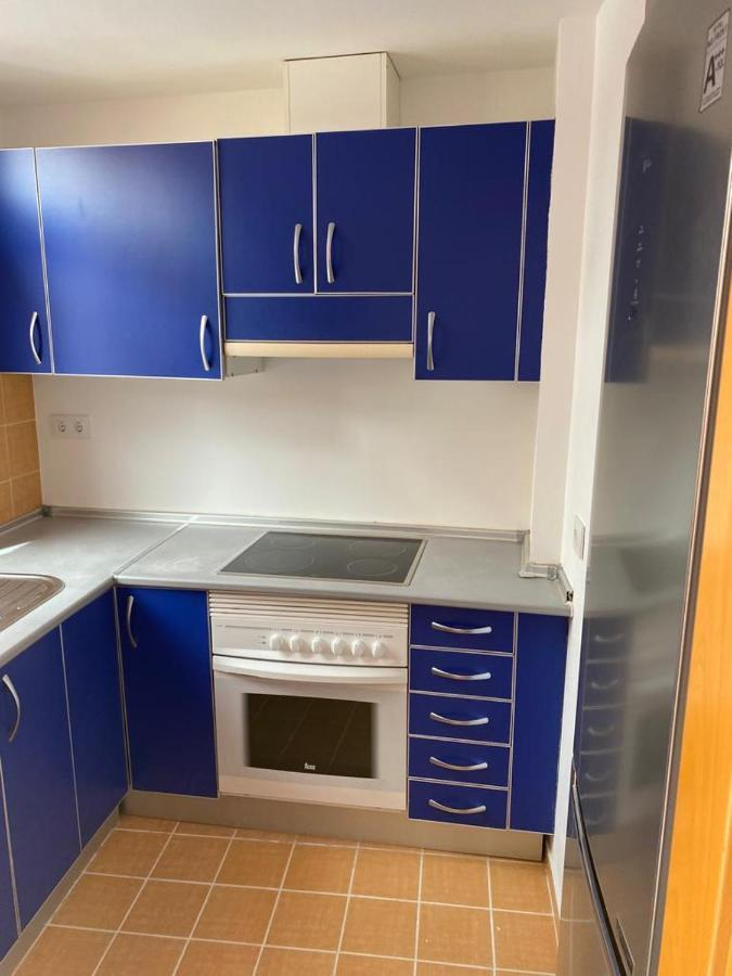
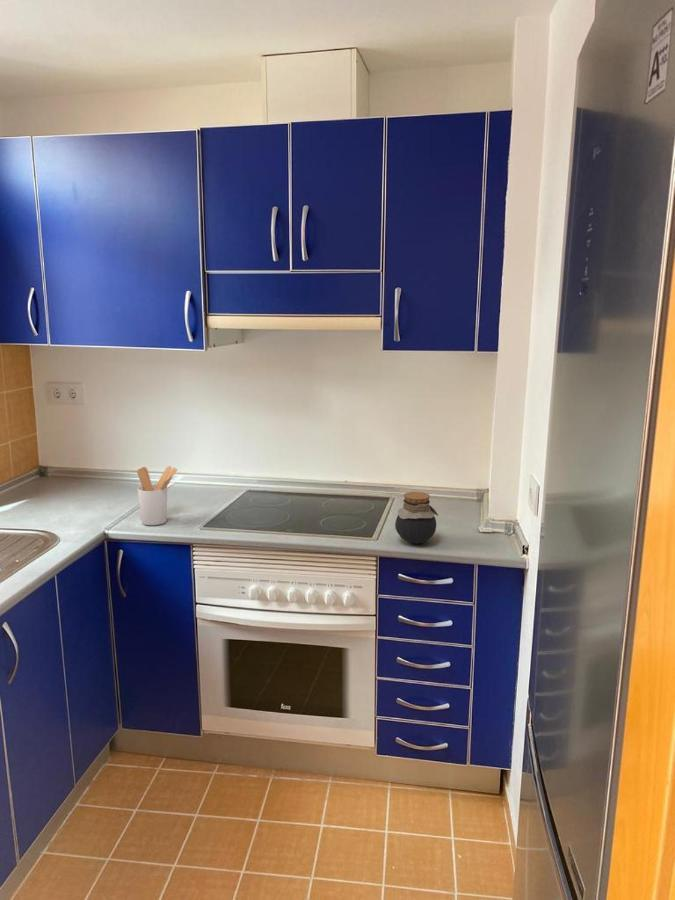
+ jar (418, 518)
+ utensil holder (159, 494)
